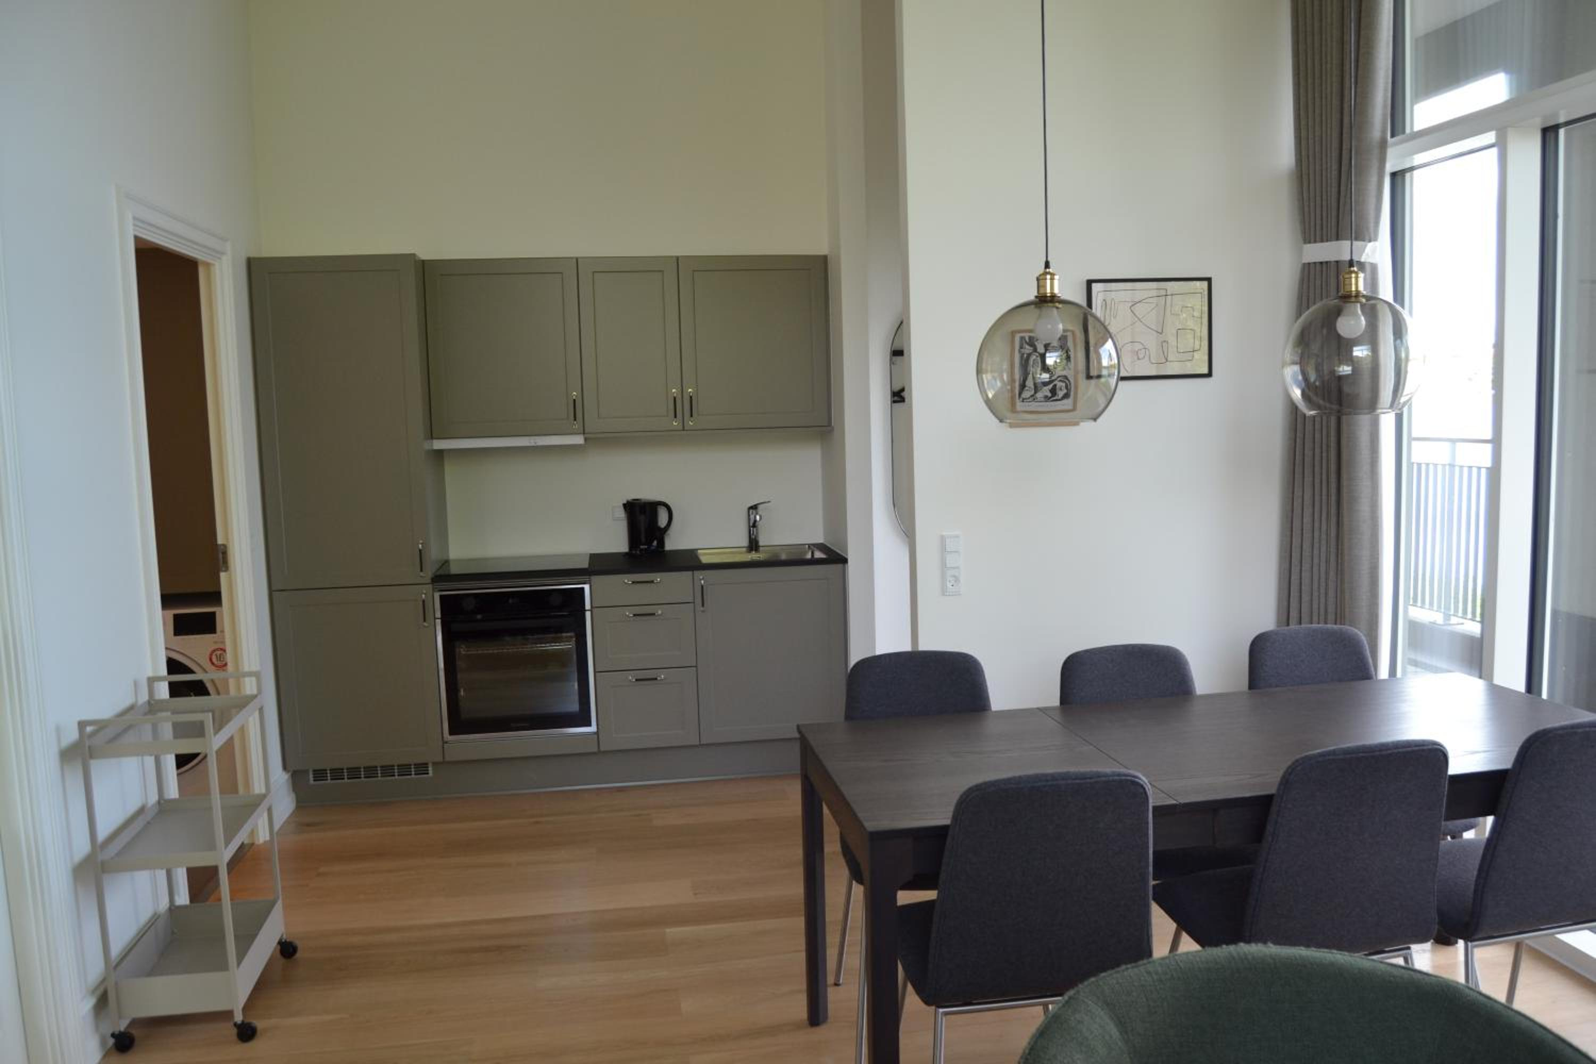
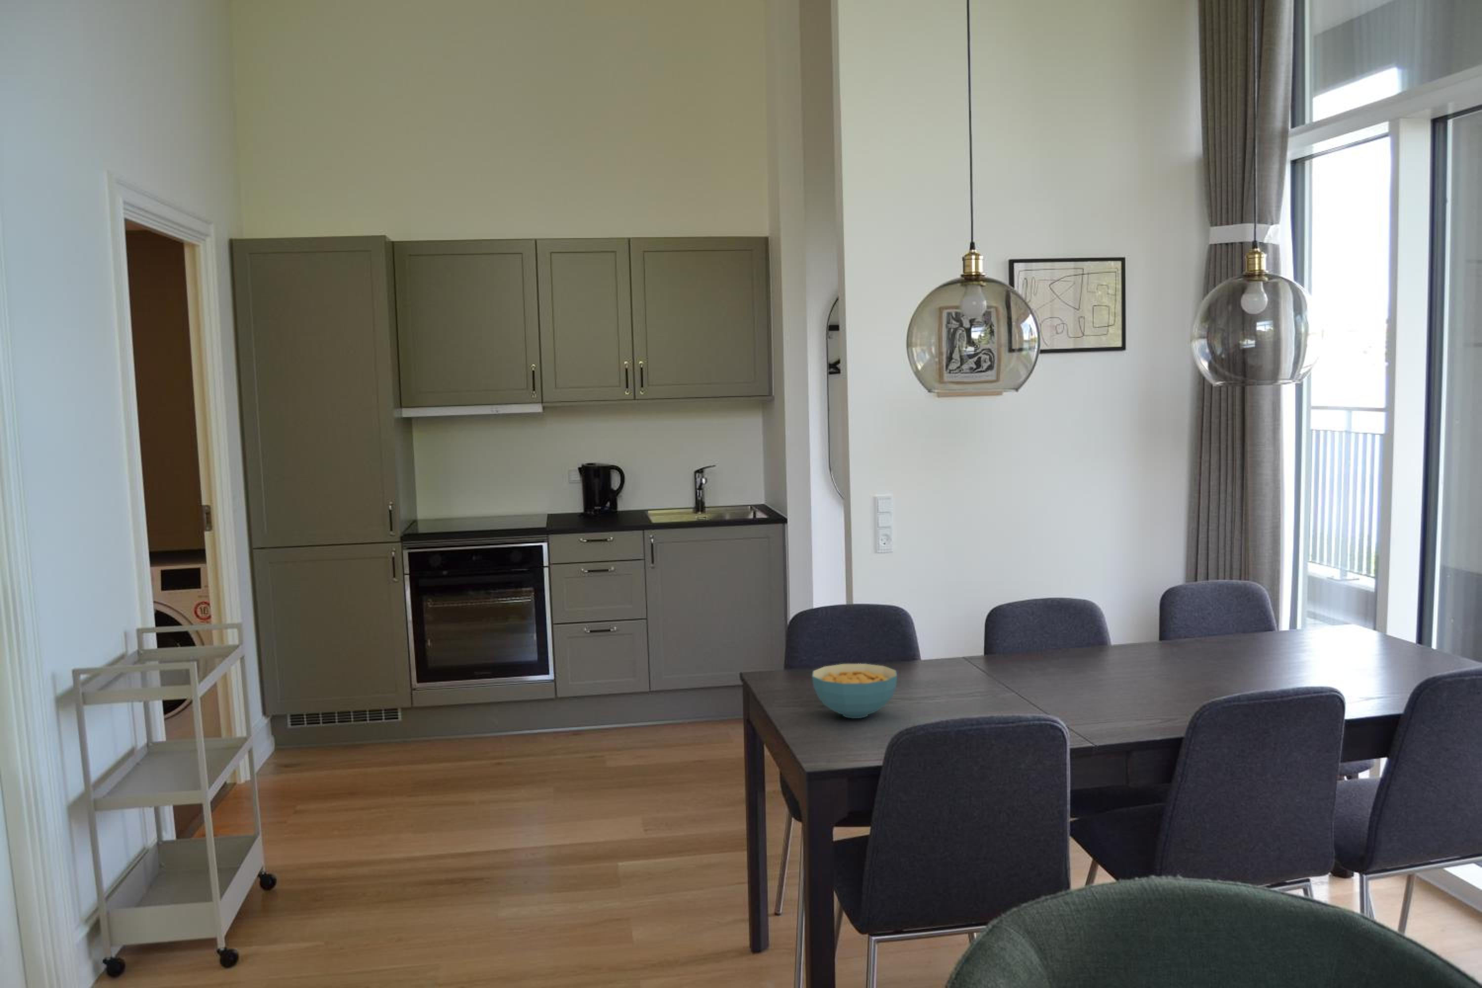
+ cereal bowl (855, 694)
